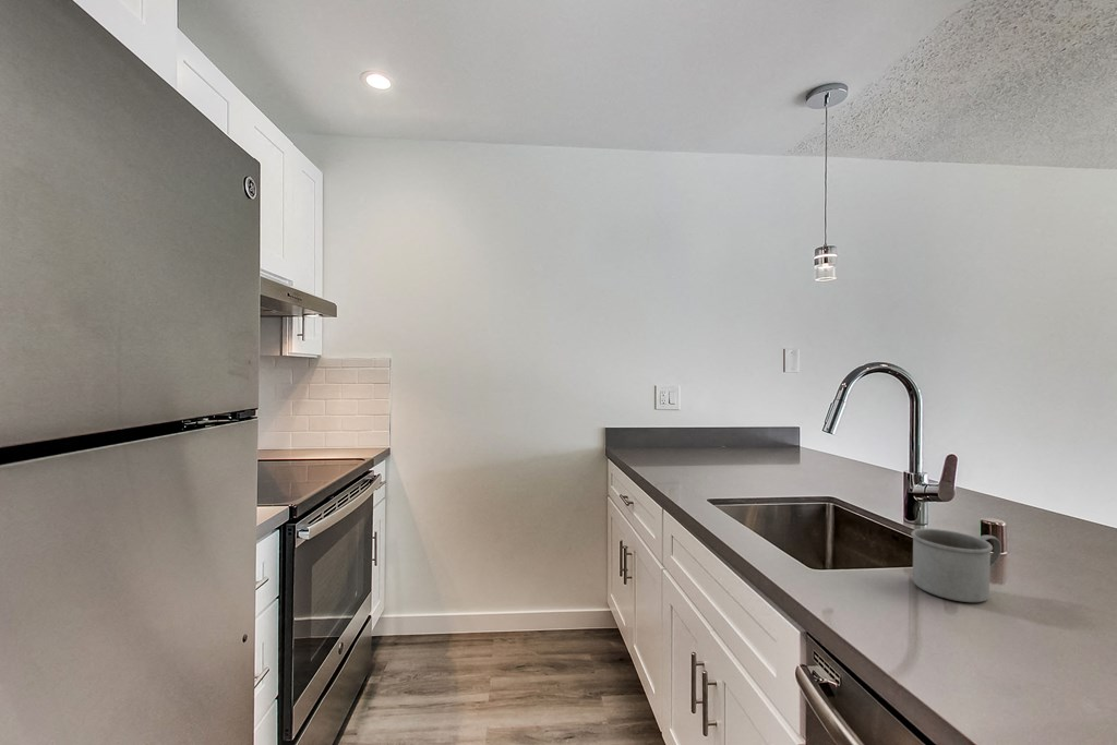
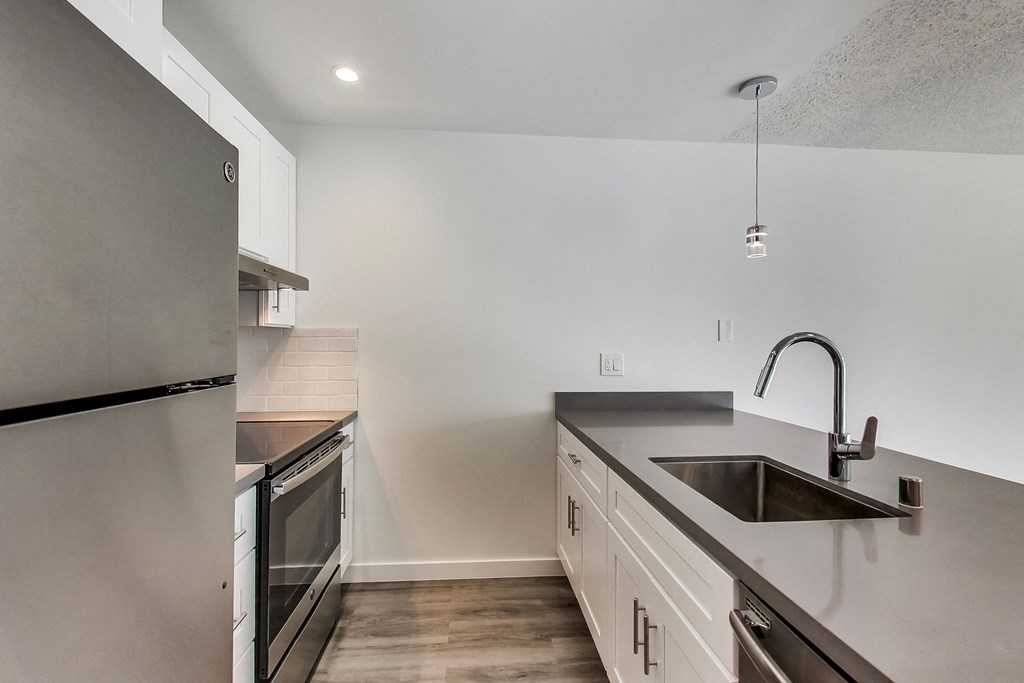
- mug (953, 562)
